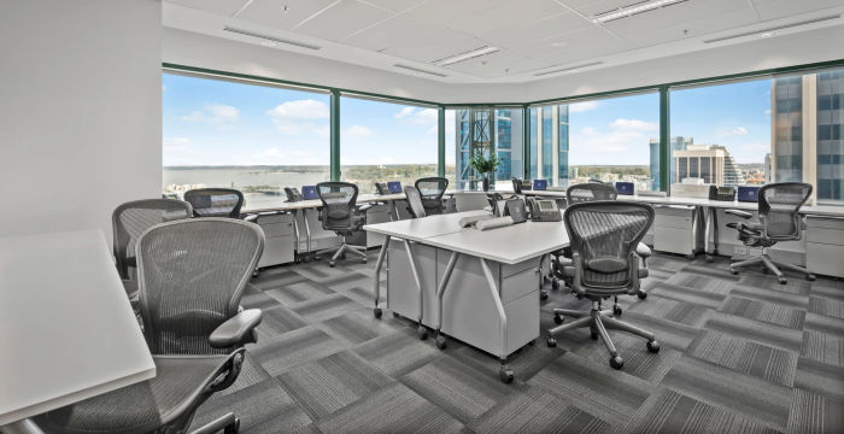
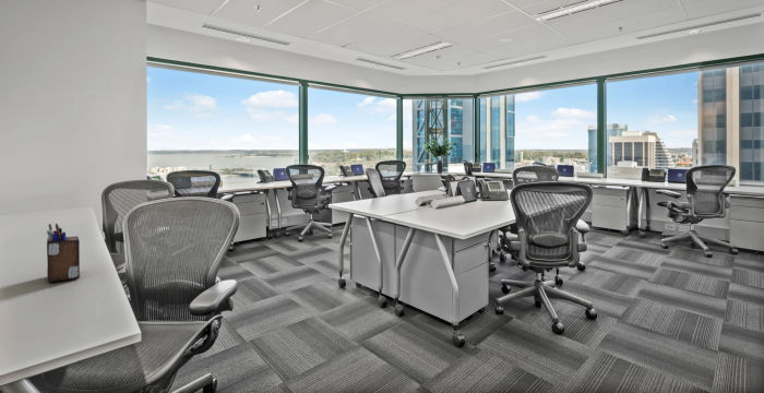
+ desk organizer (63, 250)
